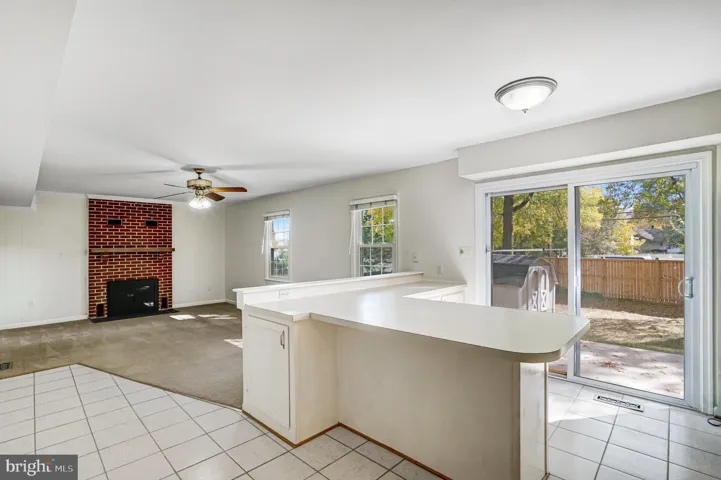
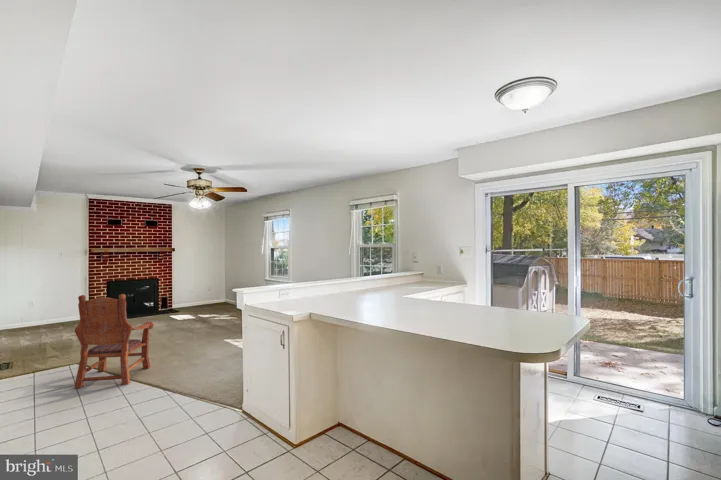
+ armchair (114, 334)
